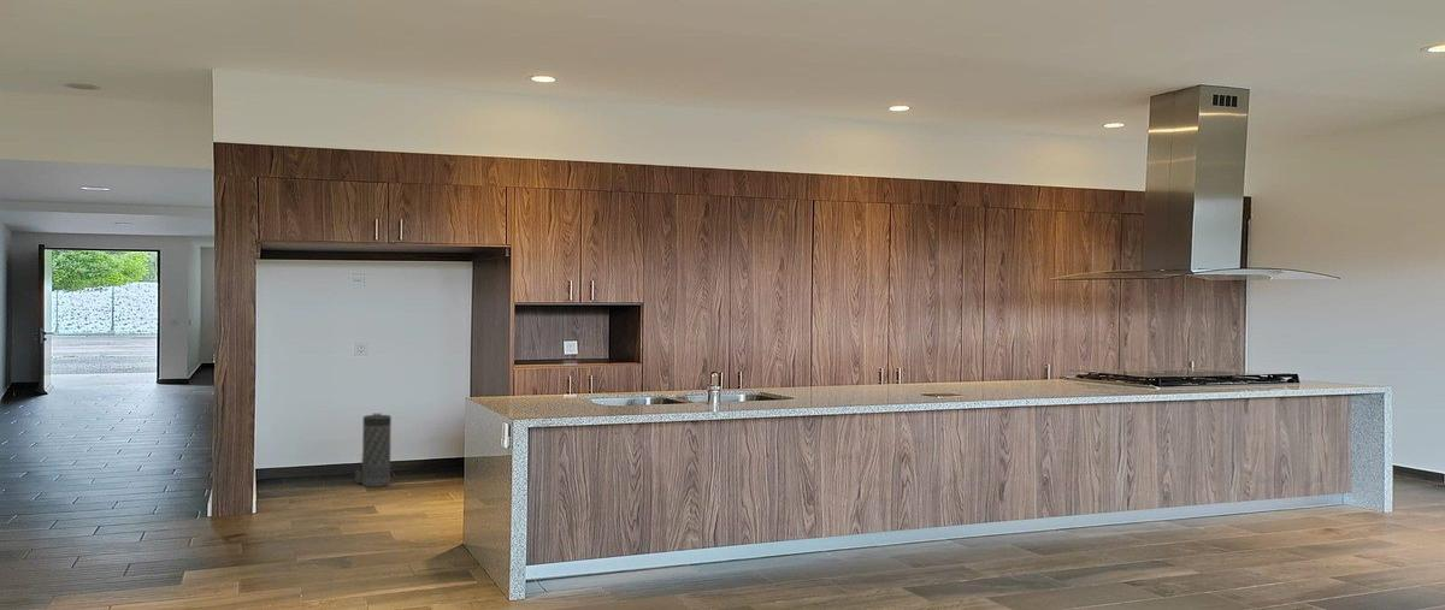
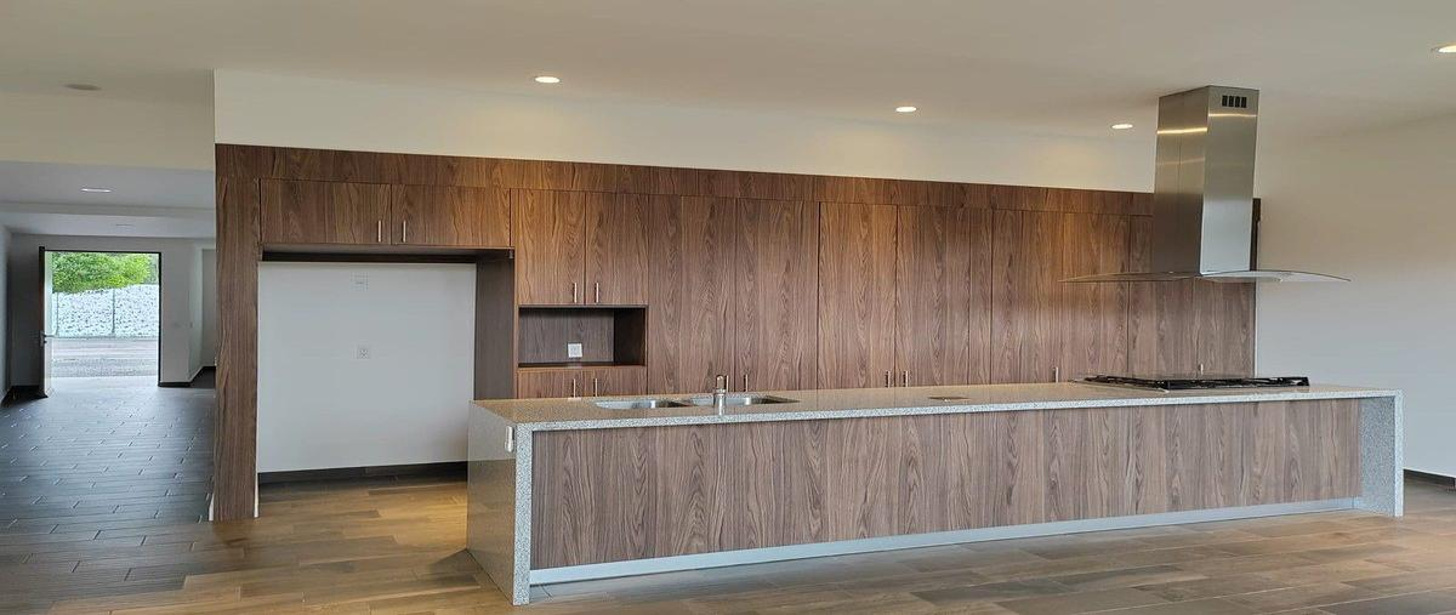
- canister (372, 448)
